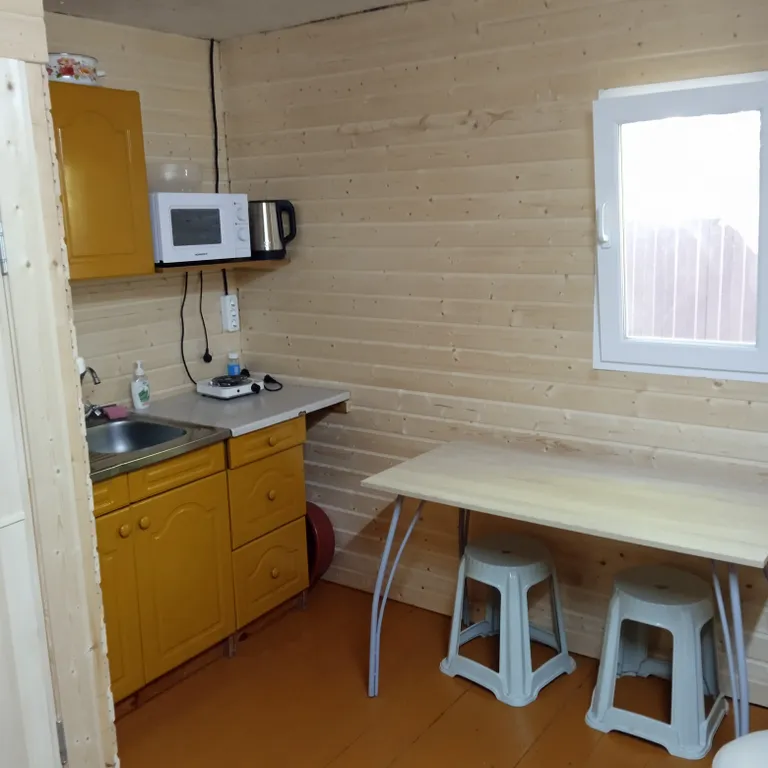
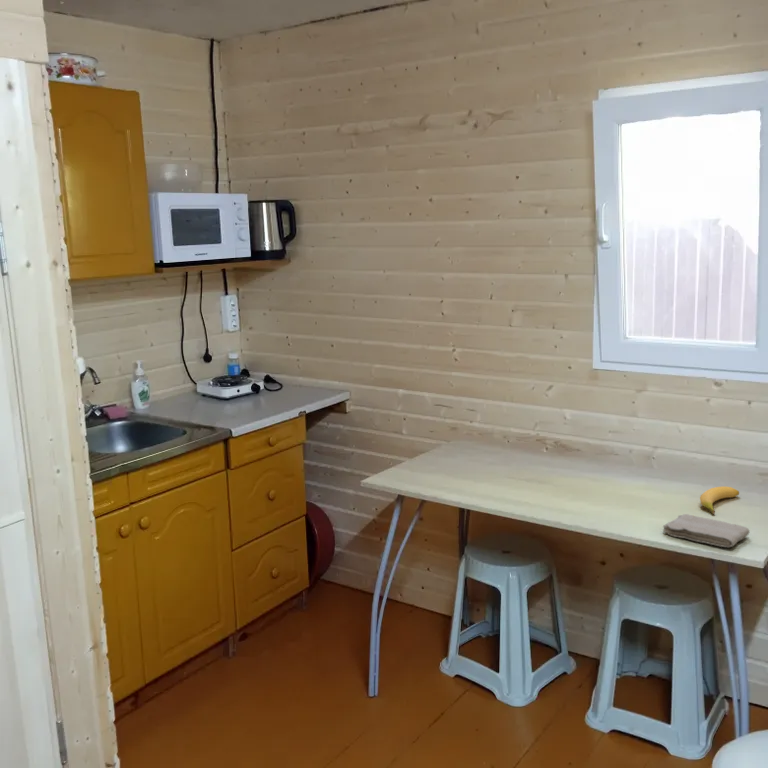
+ banana (719, 497)
+ washcloth (705, 529)
